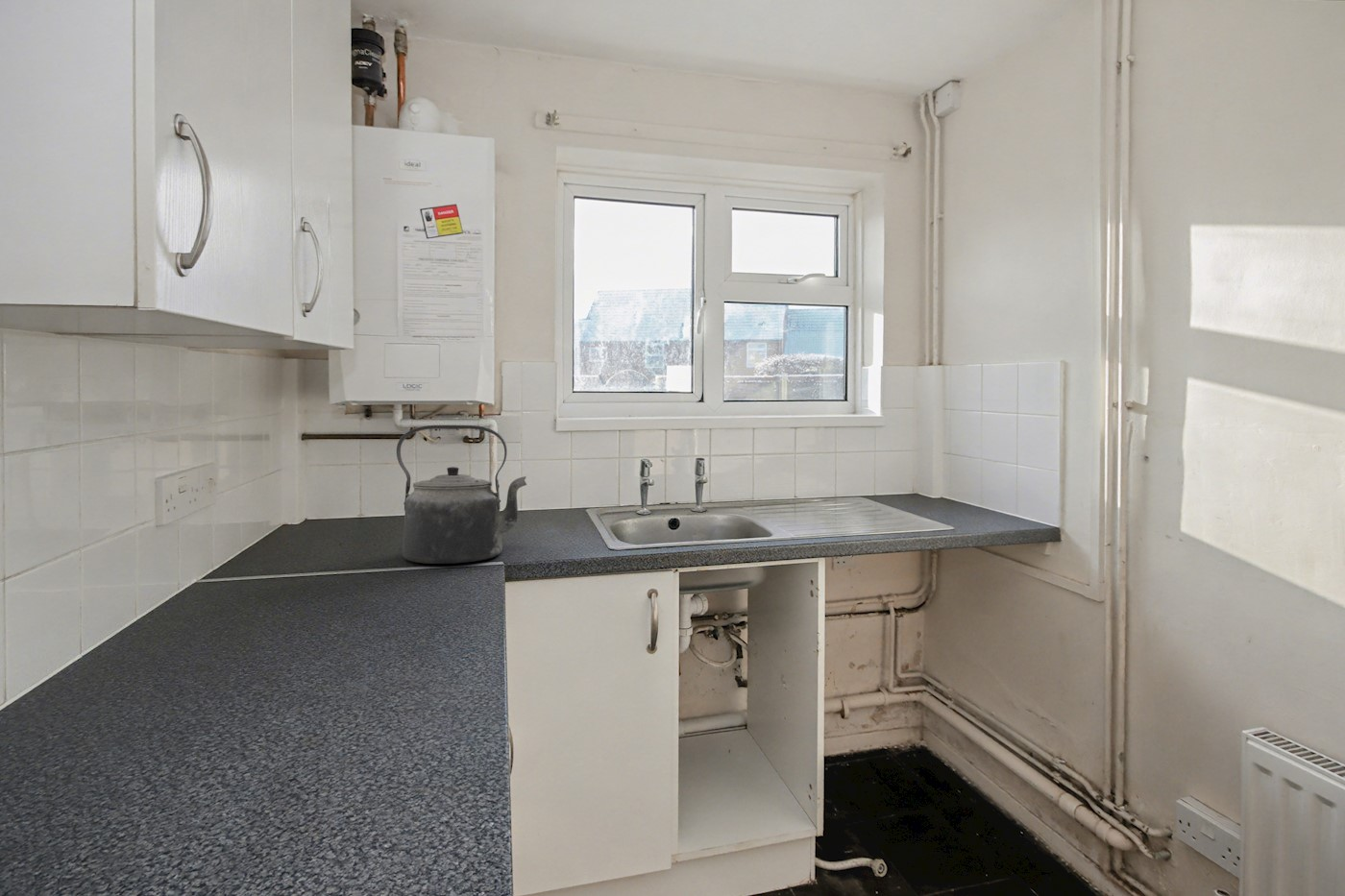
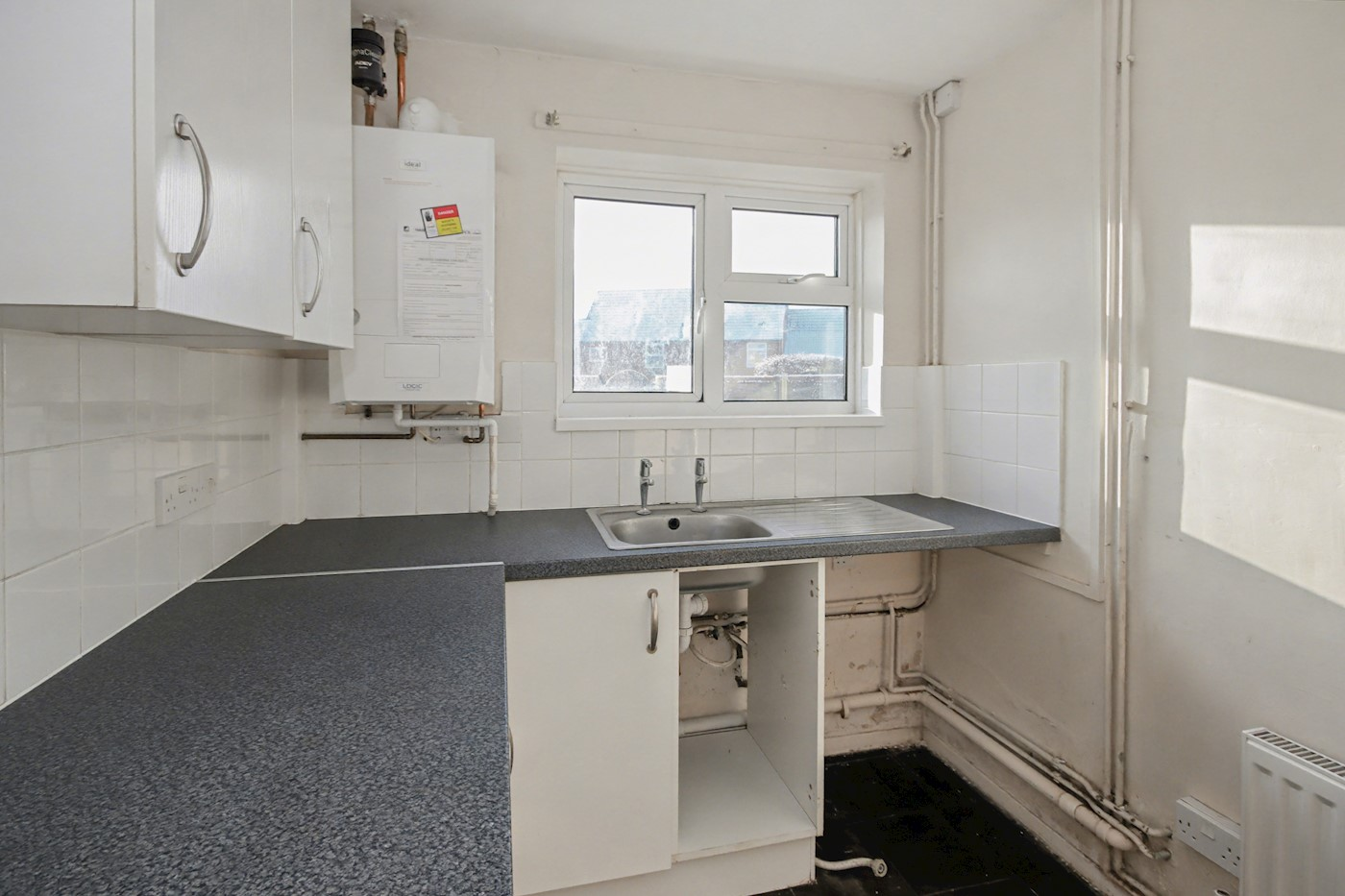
- kettle (463, 490)
